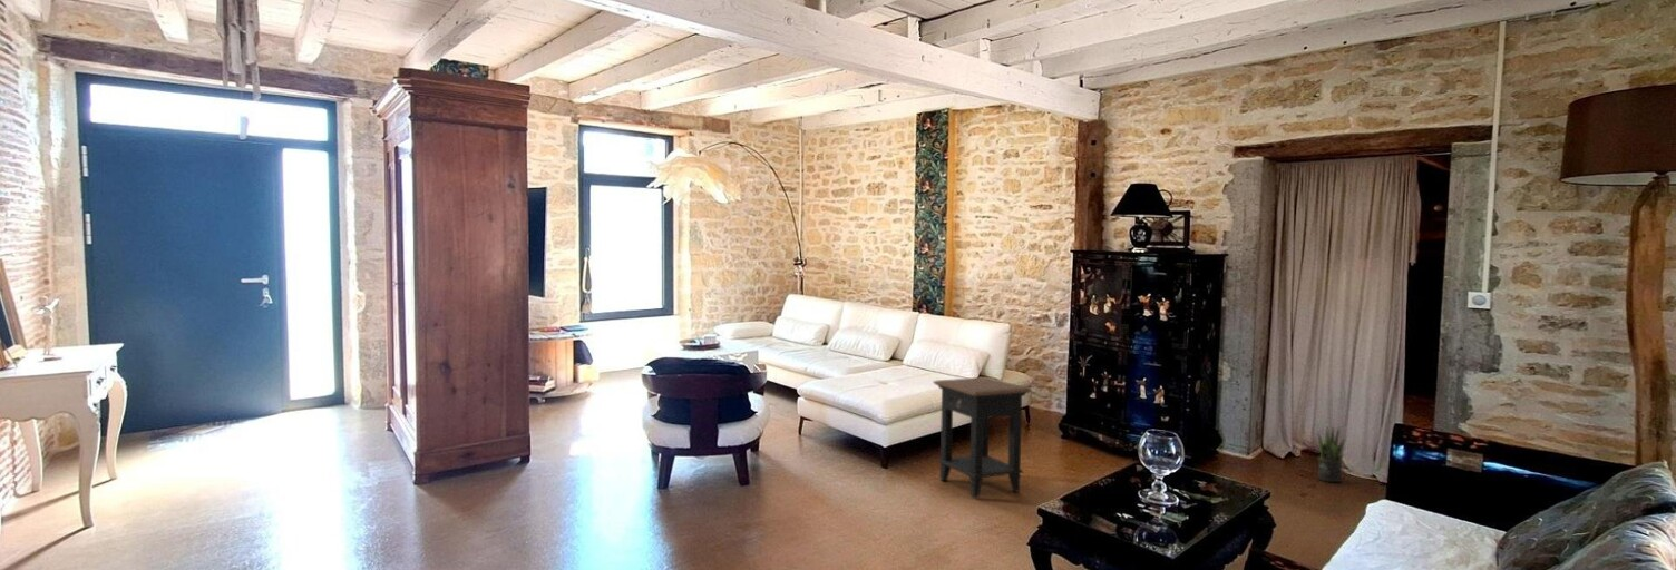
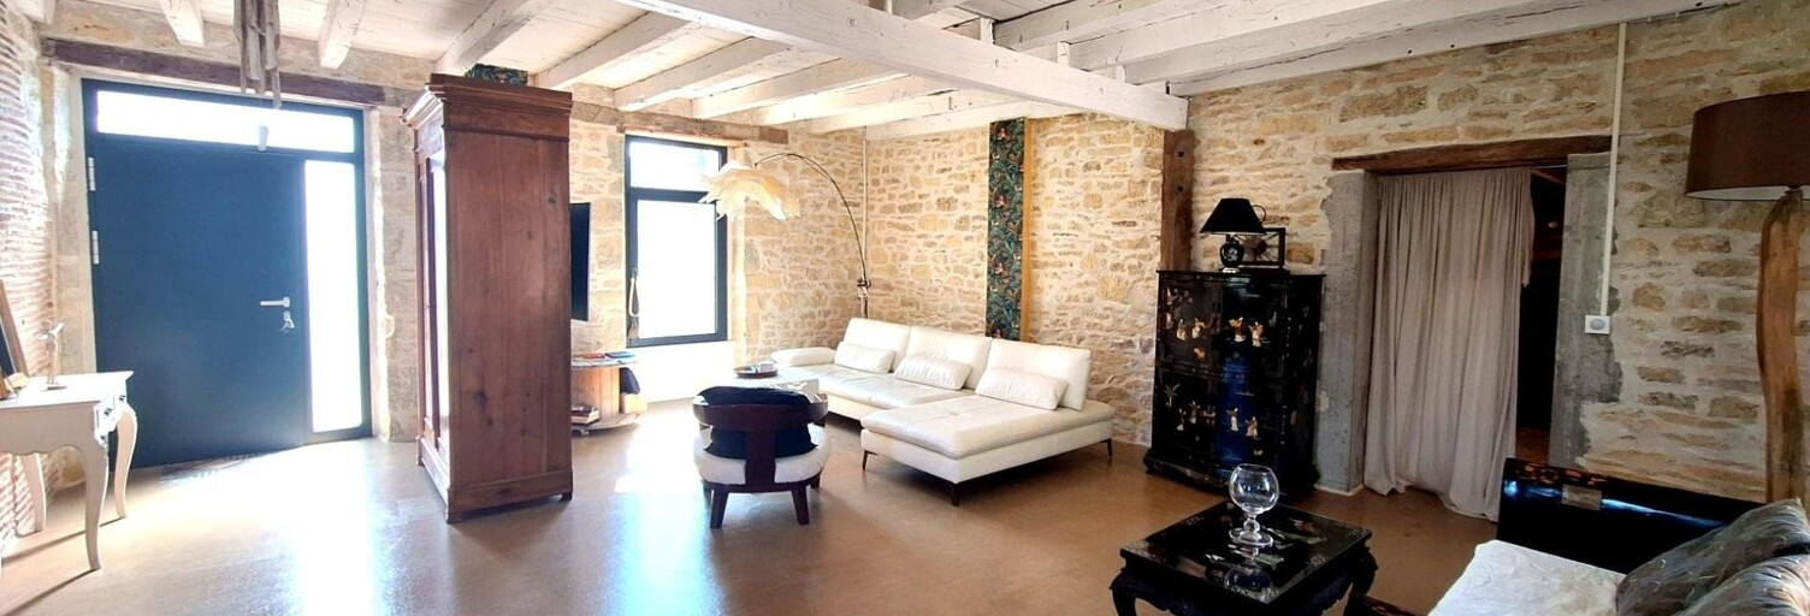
- side table (980, 434)
- potted plant (1329, 453)
